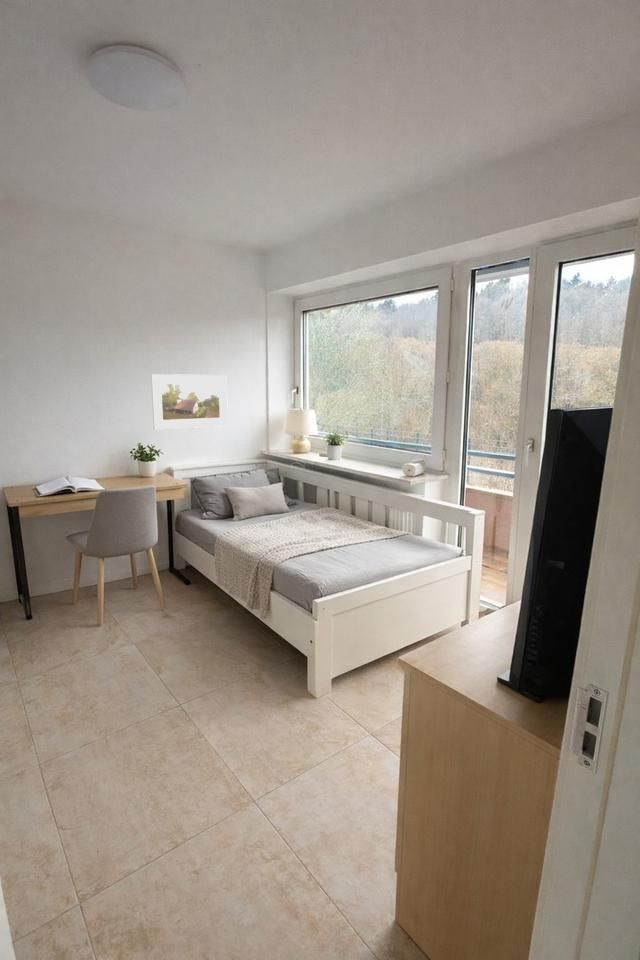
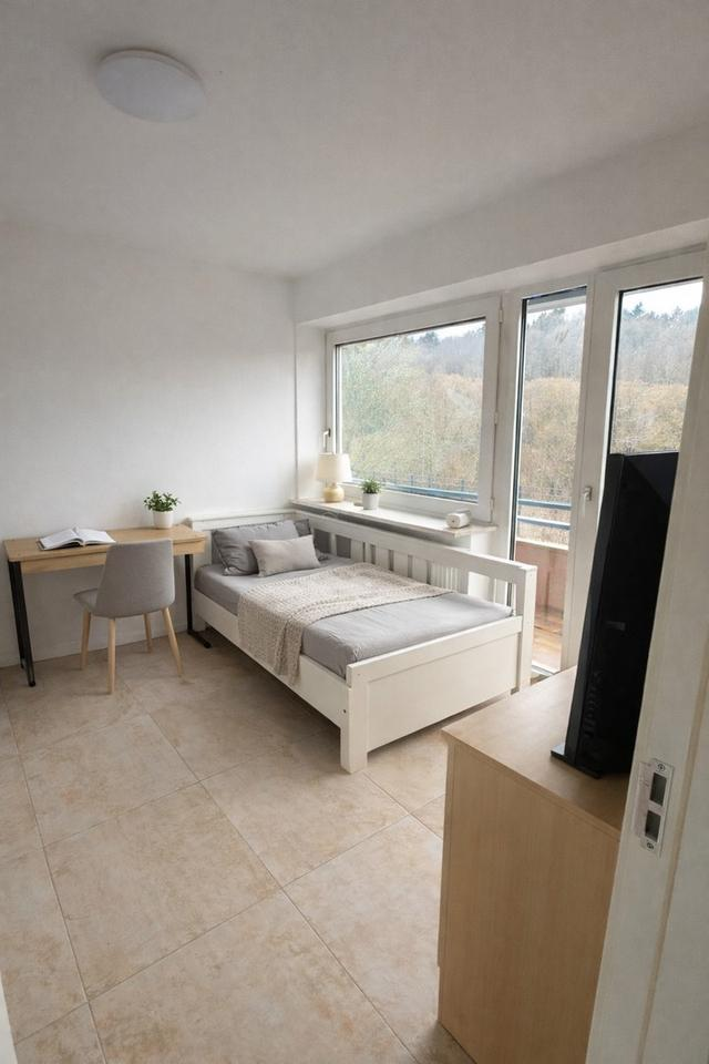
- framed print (191, 401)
